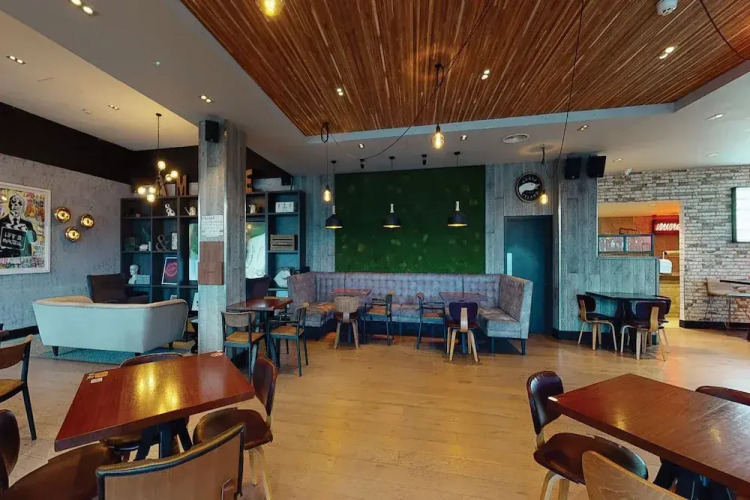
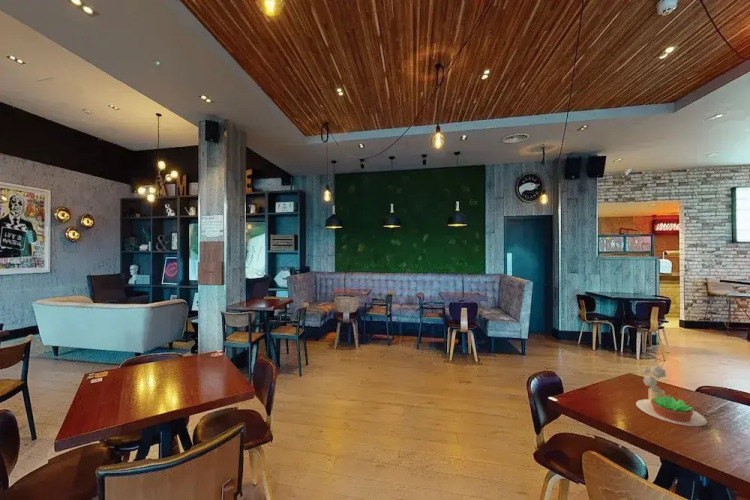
+ succulent plant (664, 392)
